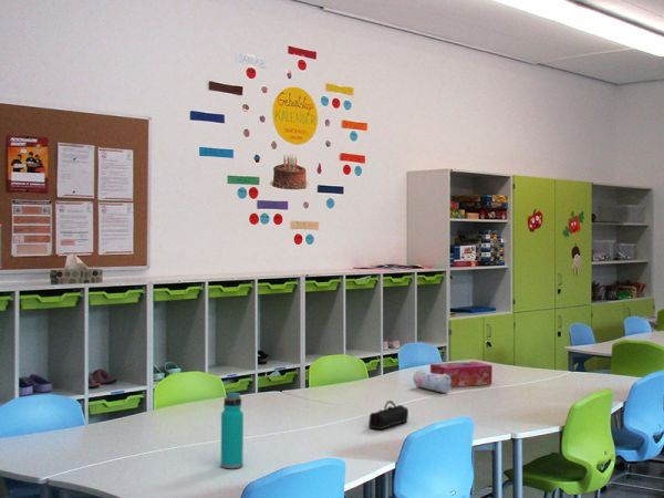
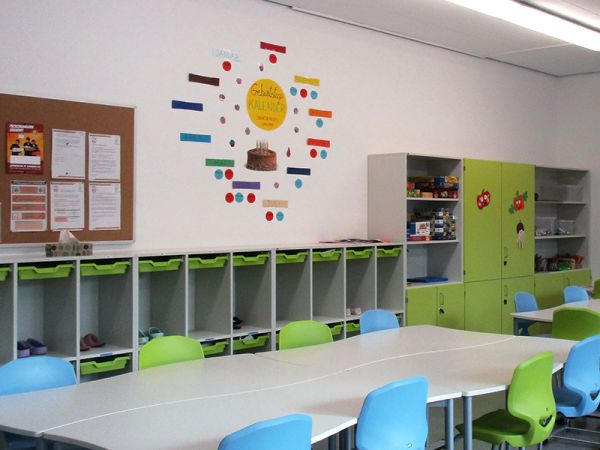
- tissue box (460, 374)
- pencil case (432, 381)
- water bottle (231, 428)
- pencil case (388, 413)
